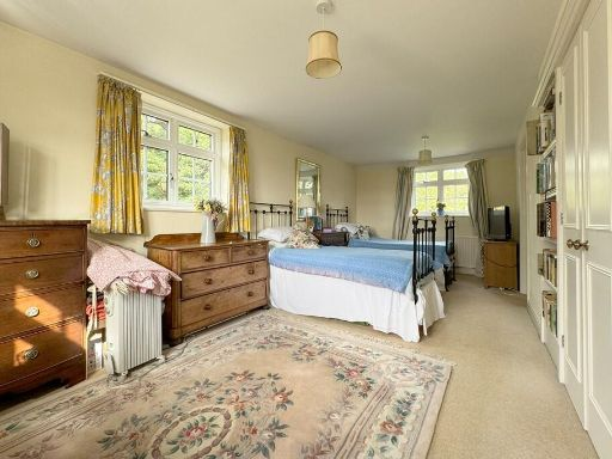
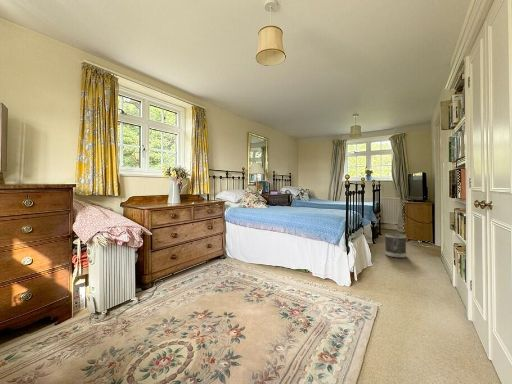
+ wastebasket (395, 245)
